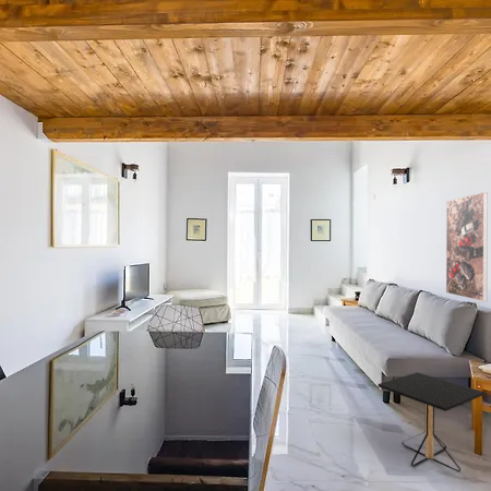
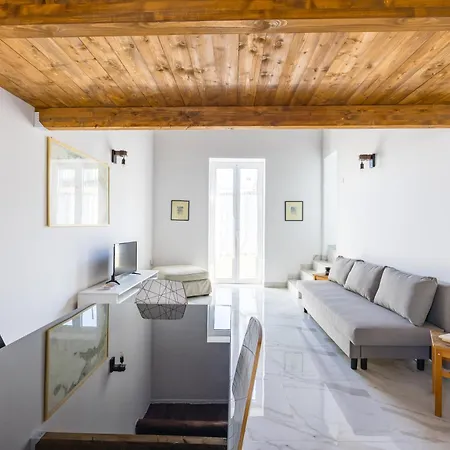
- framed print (465, 247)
- side table (429, 422)
